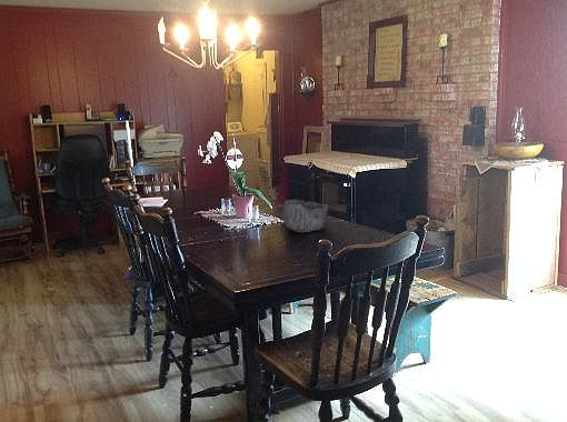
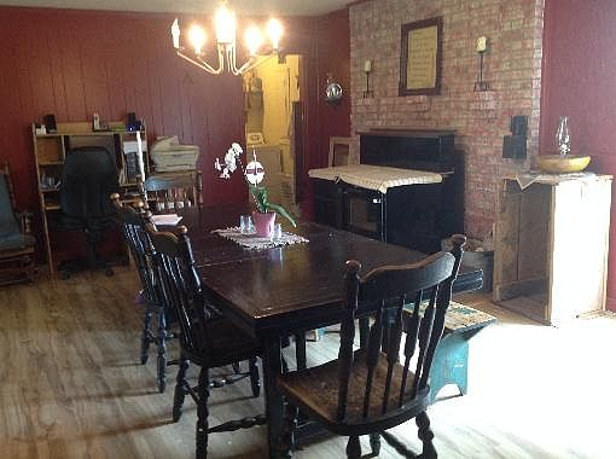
- bowl (305, 214)
